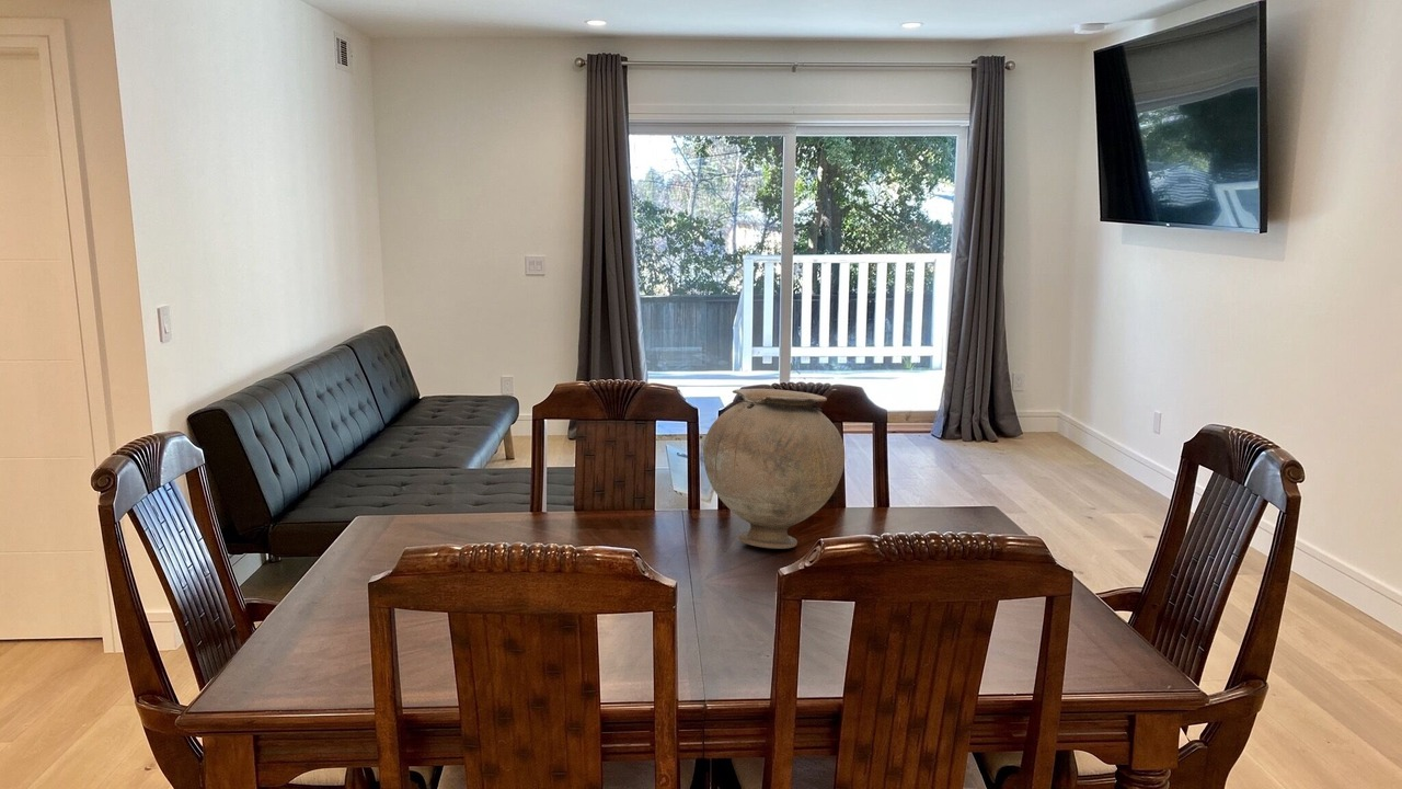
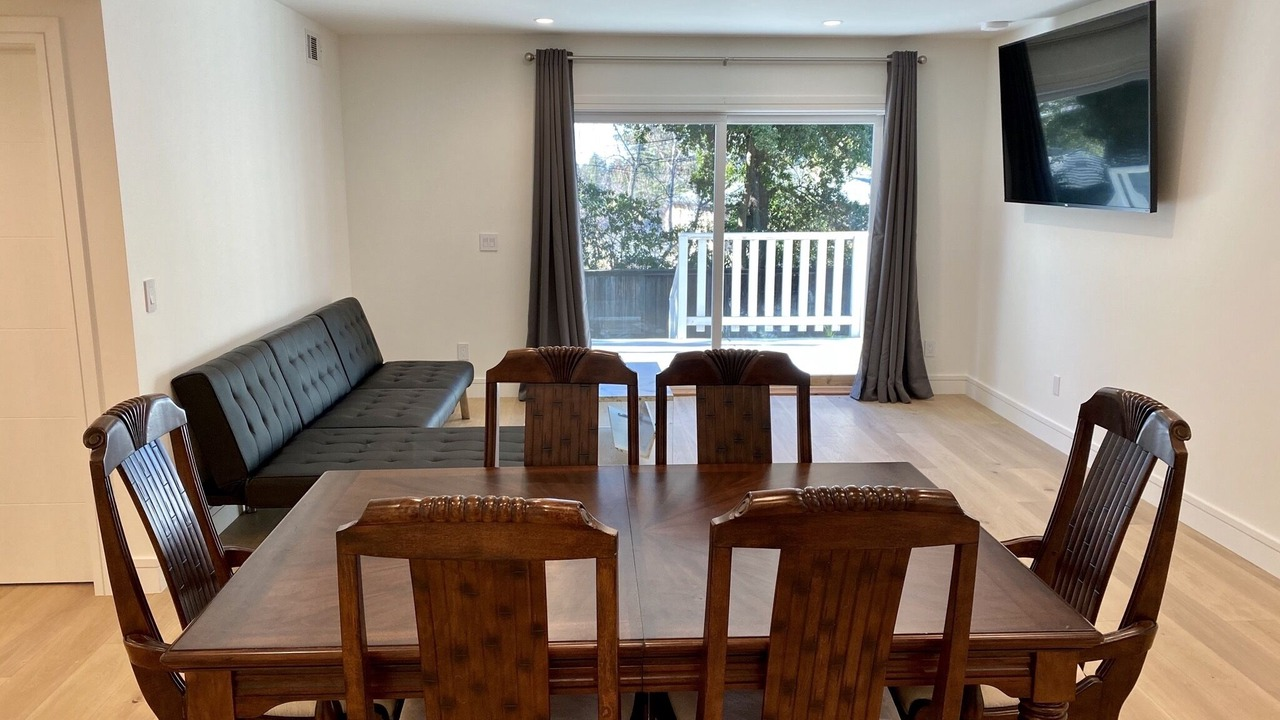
- vase (773, 467)
